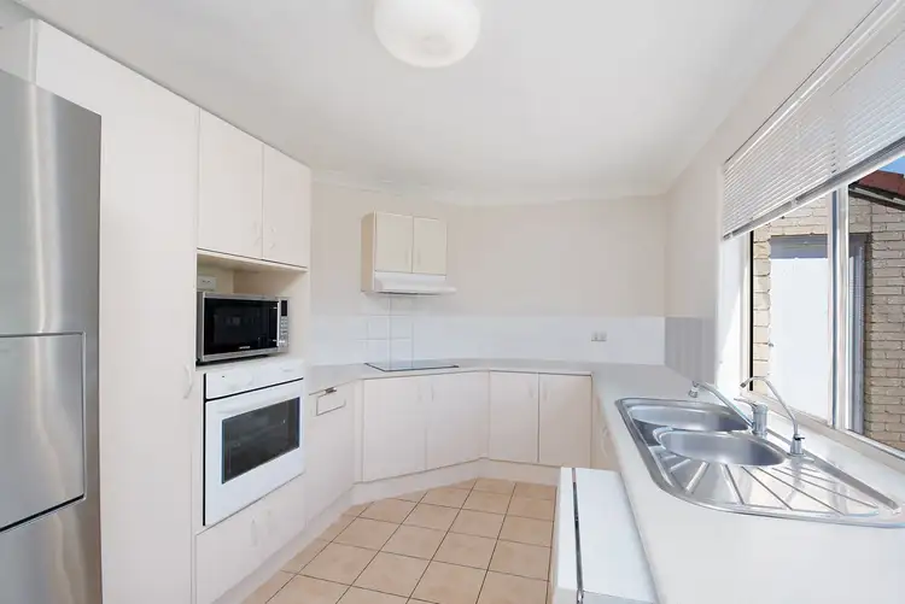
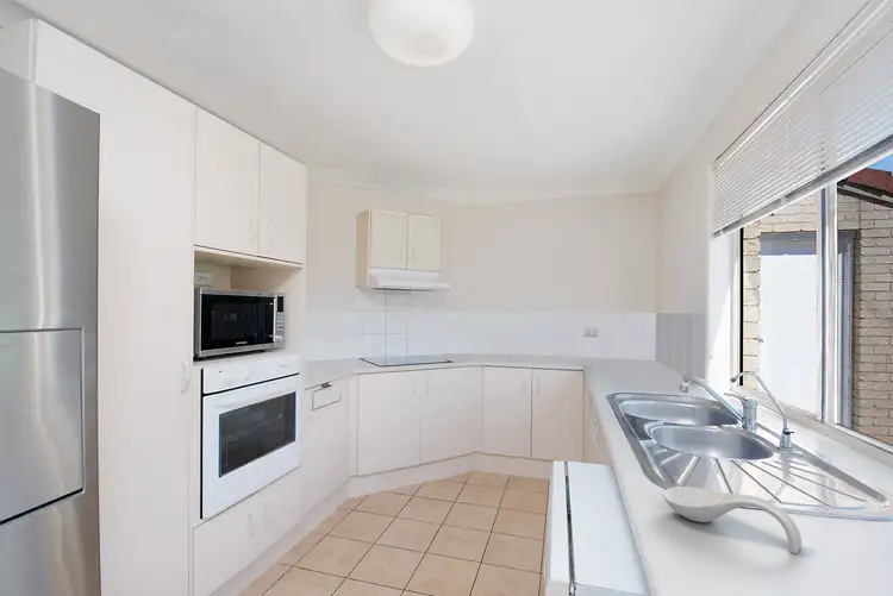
+ spoon rest (725, 508)
